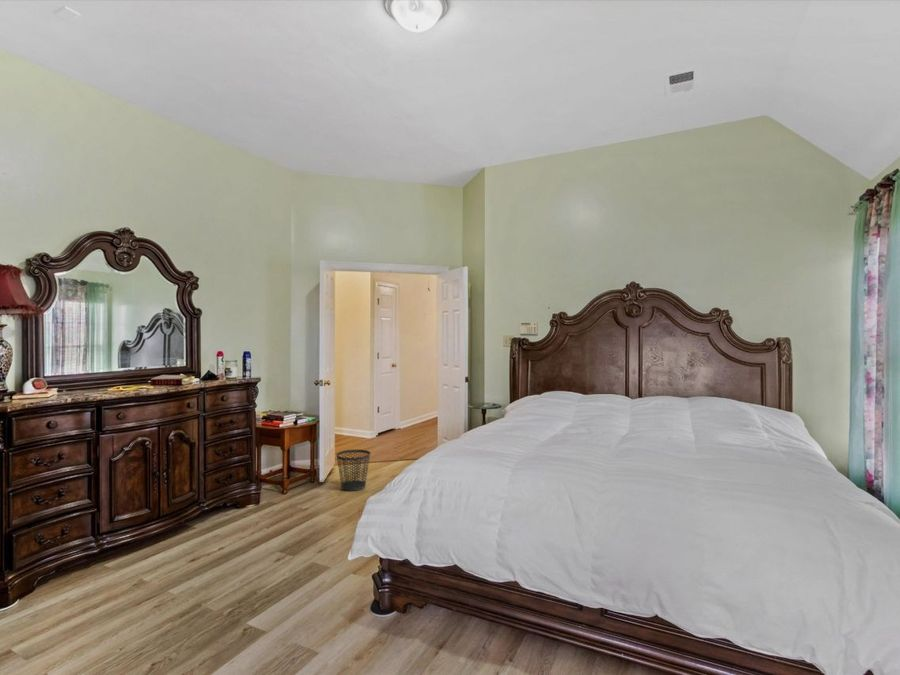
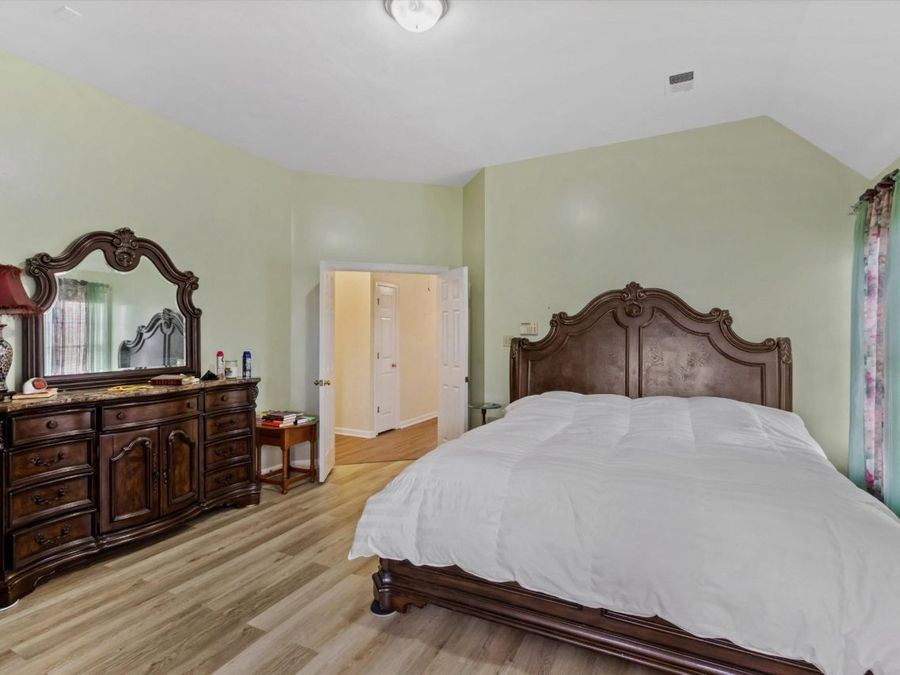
- wastebasket (353, 470)
